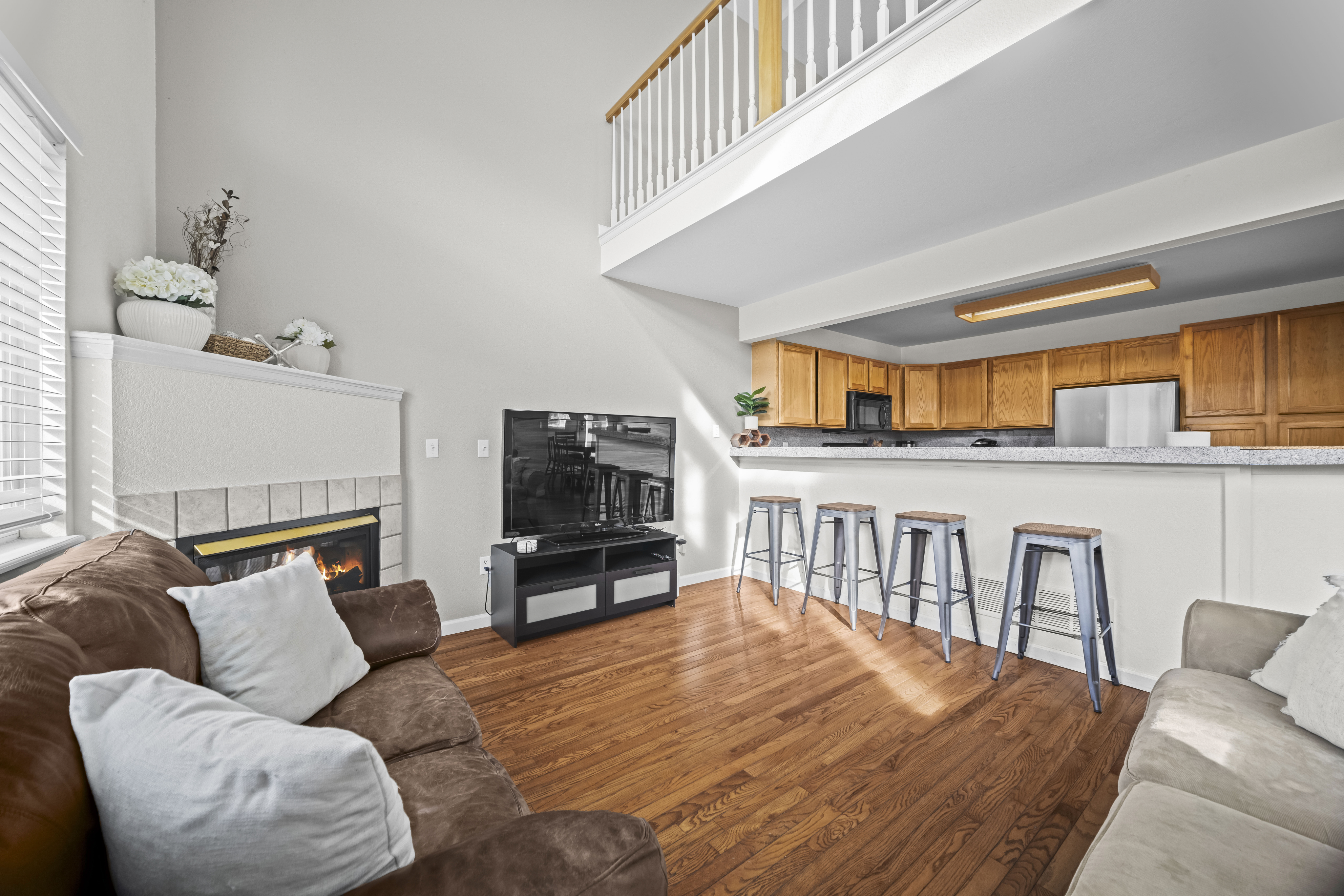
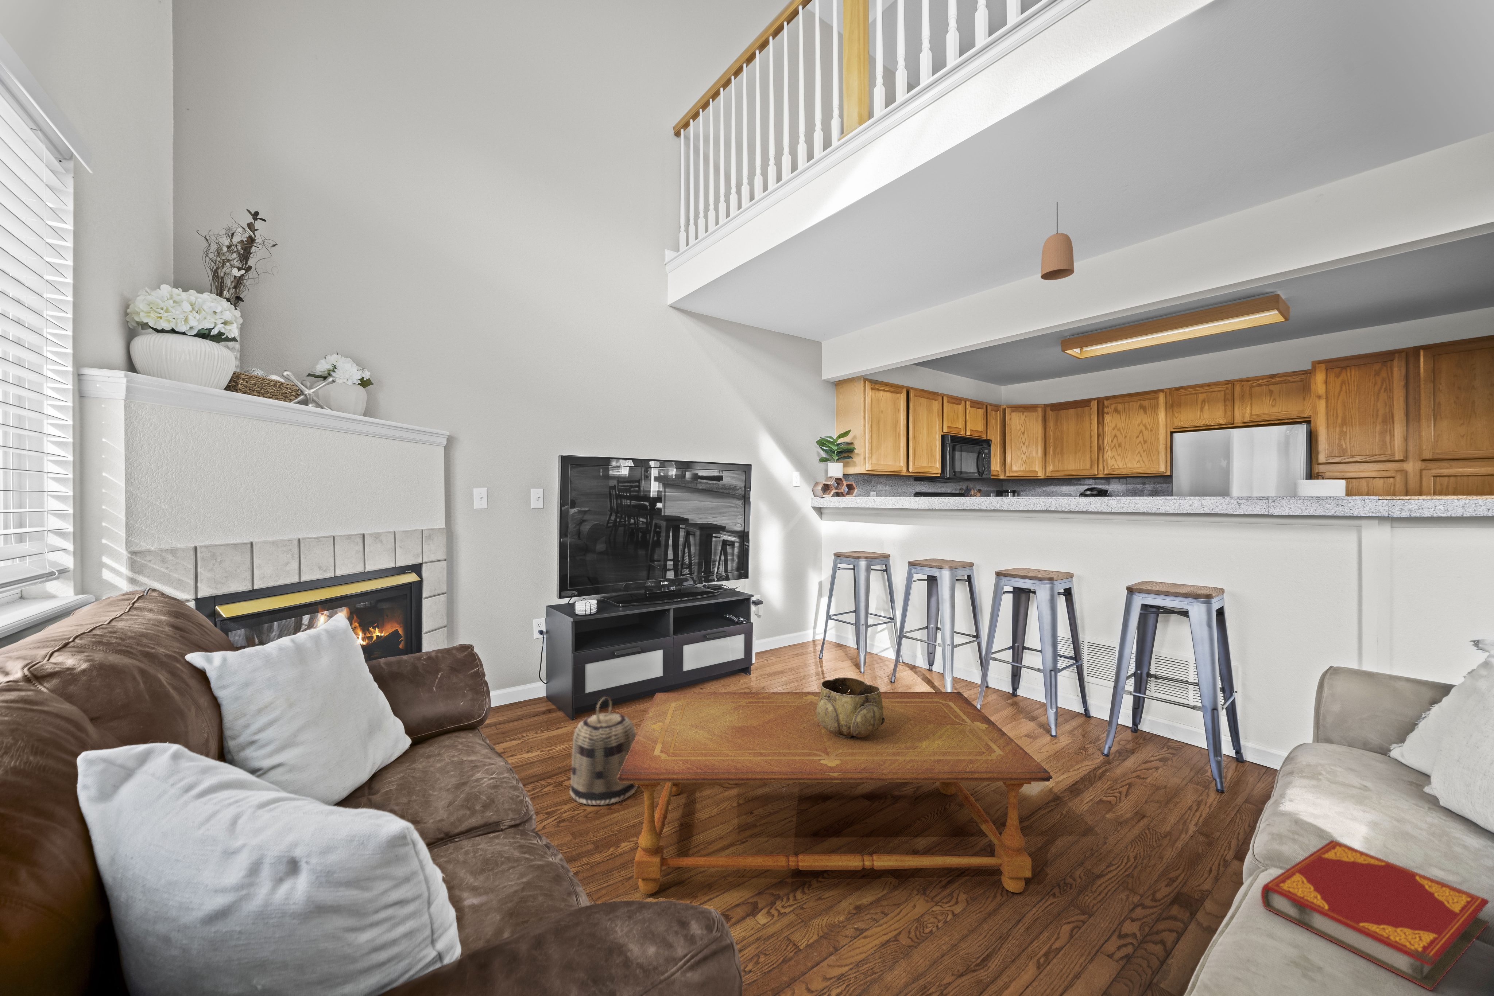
+ coffee table (819, 780)
+ decorative bowl (849, 708)
+ pendant light (1057, 238)
+ hardback book (1372, 903)
+ basket (605, 743)
